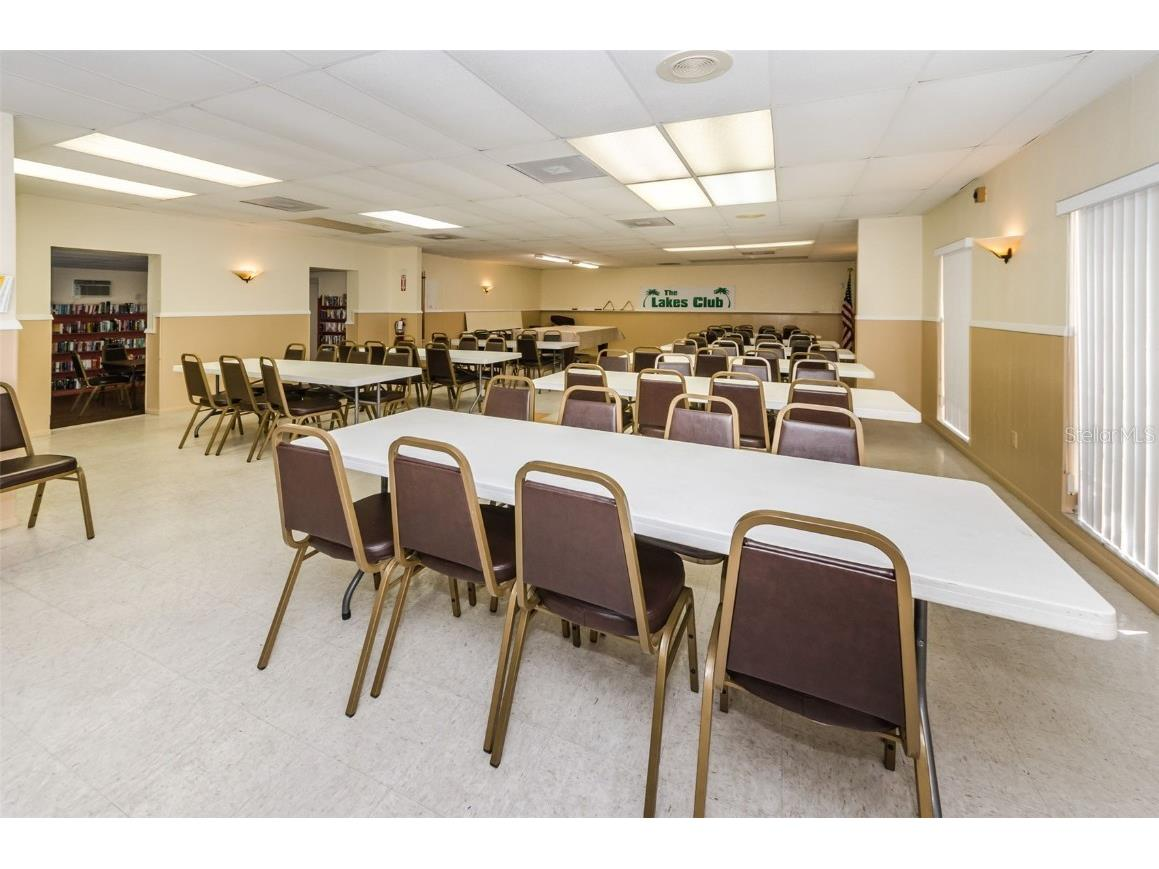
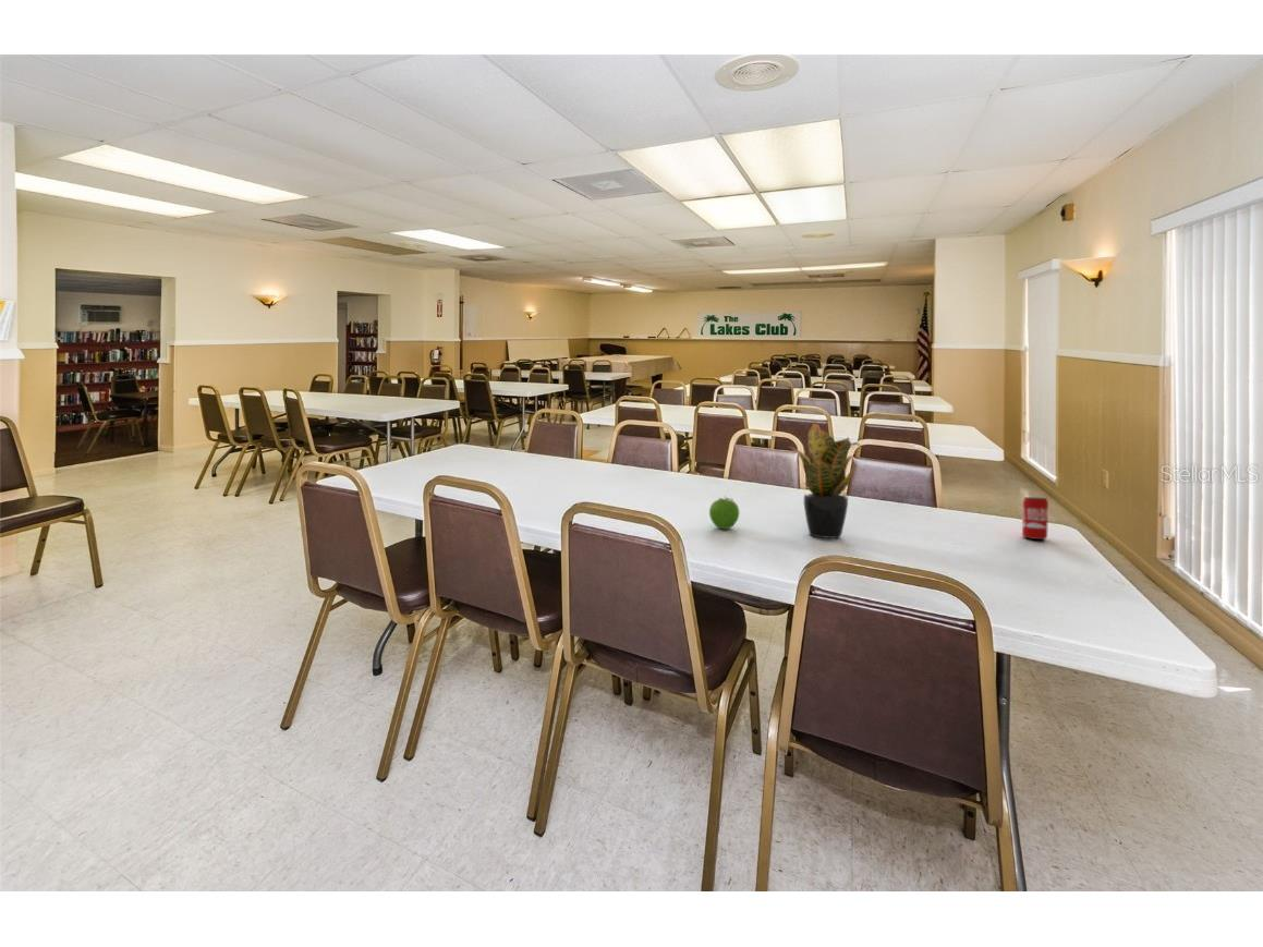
+ fruit (724, 511)
+ potted plant (829, 476)
+ beverage can (1034, 518)
